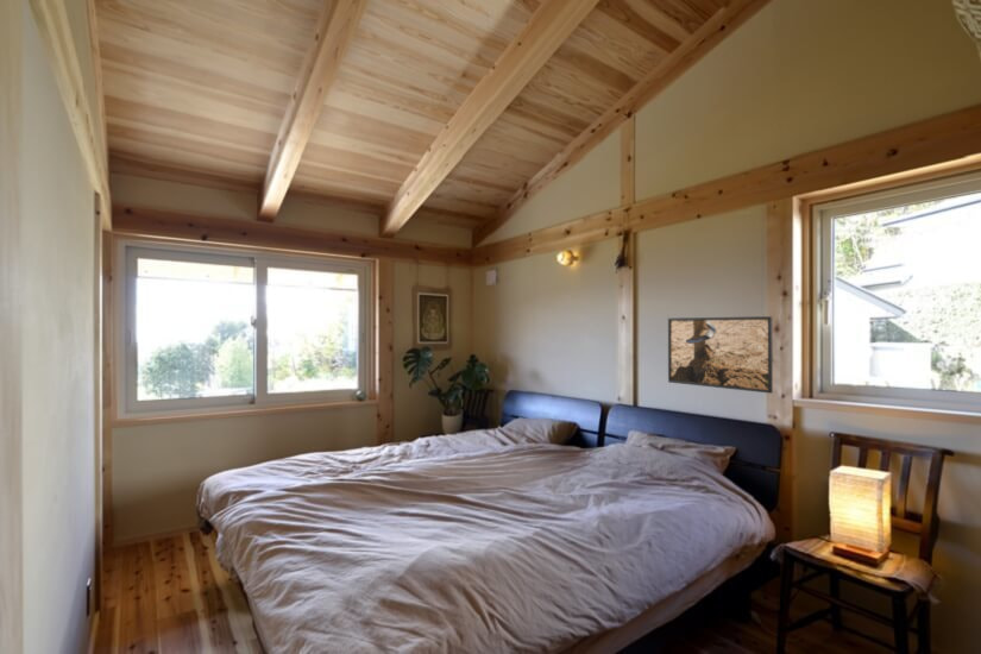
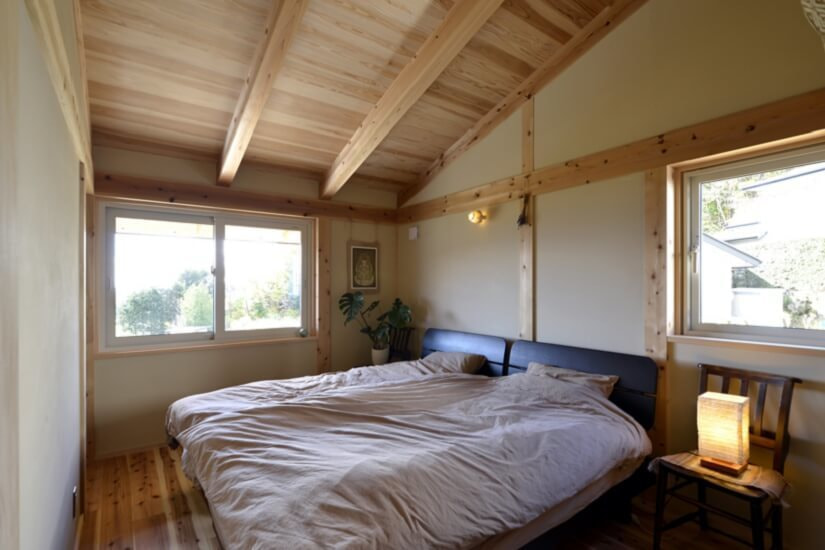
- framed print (715, 352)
